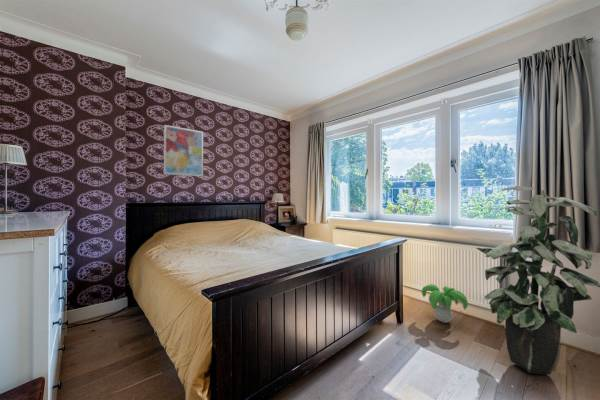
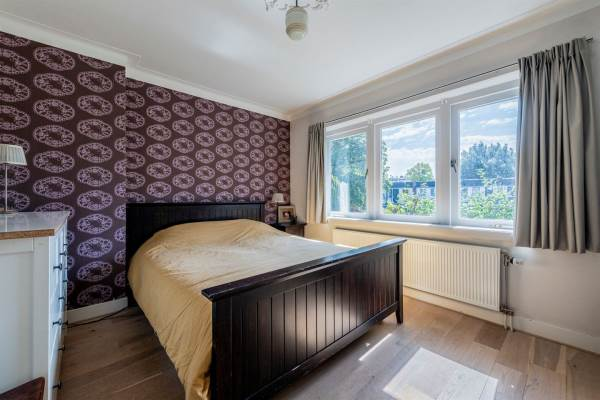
- indoor plant (530, 274)
- decorative plant (443, 304)
- wall art (184, 151)
